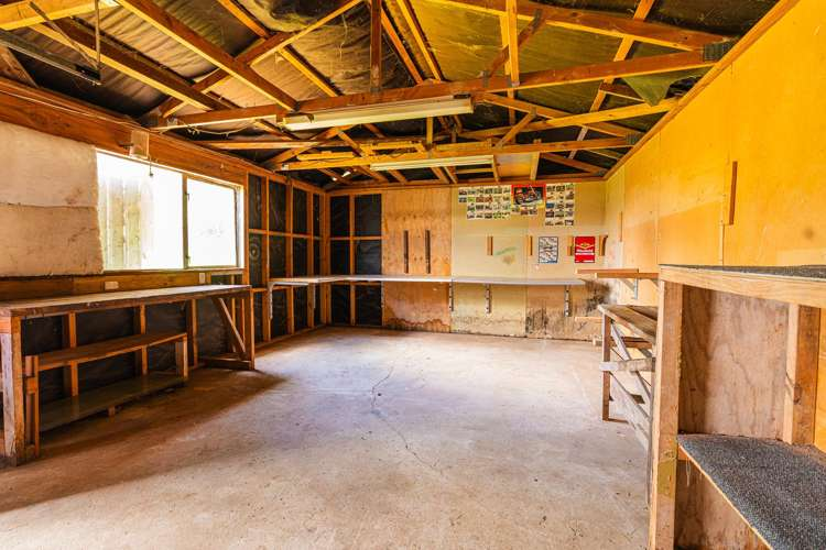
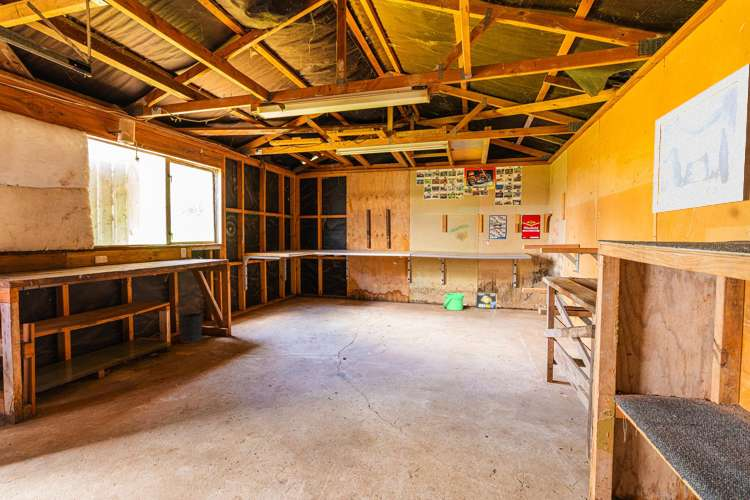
+ wall art (693, 153)
+ wastebasket (191, 327)
+ box (486, 300)
+ bucket (453, 301)
